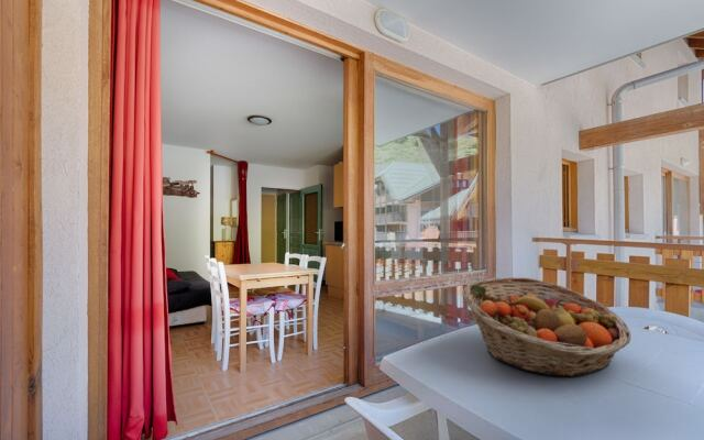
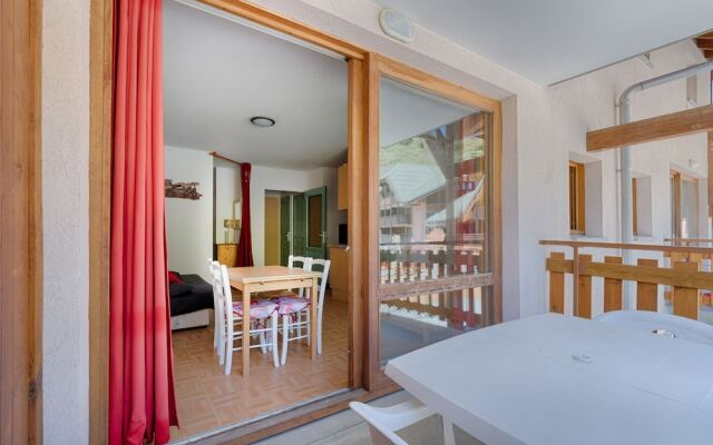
- fruit basket (540, 319)
